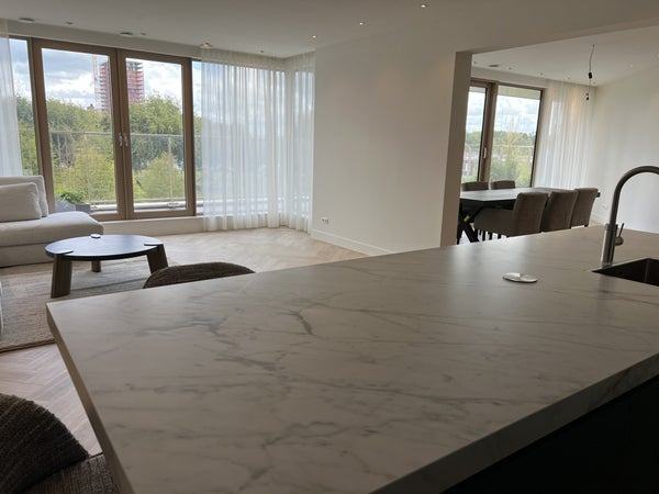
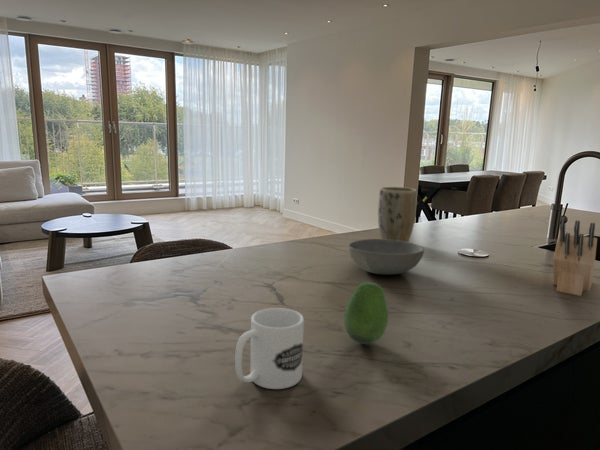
+ knife block (576, 252)
+ fruit (366, 312)
+ bowl (384, 258)
+ mug (268, 349)
+ plant pot (396, 215)
